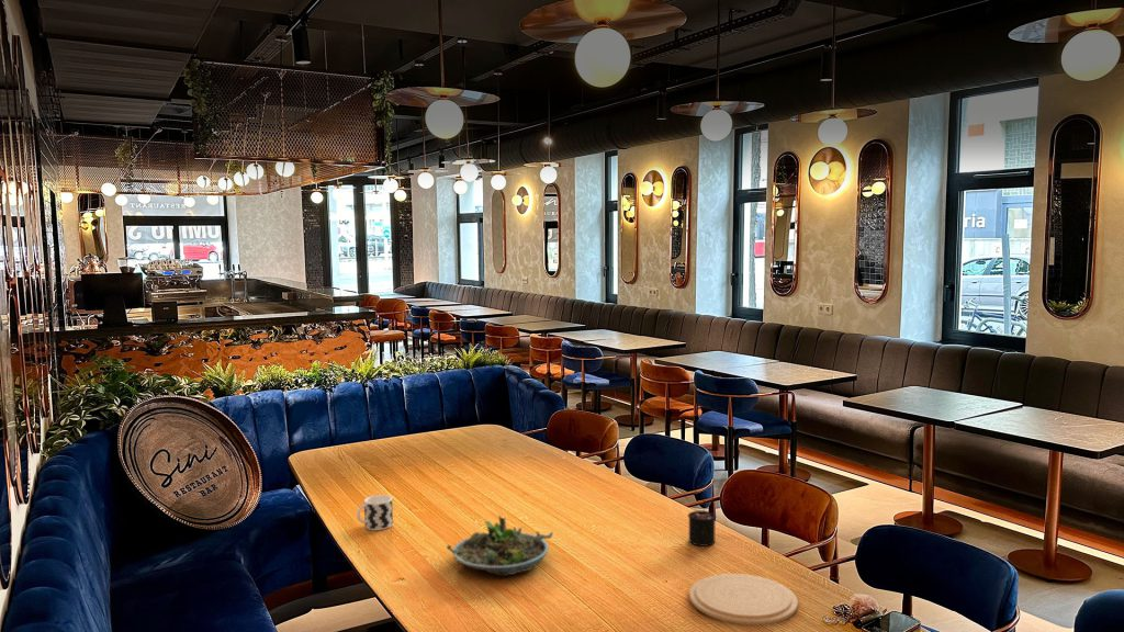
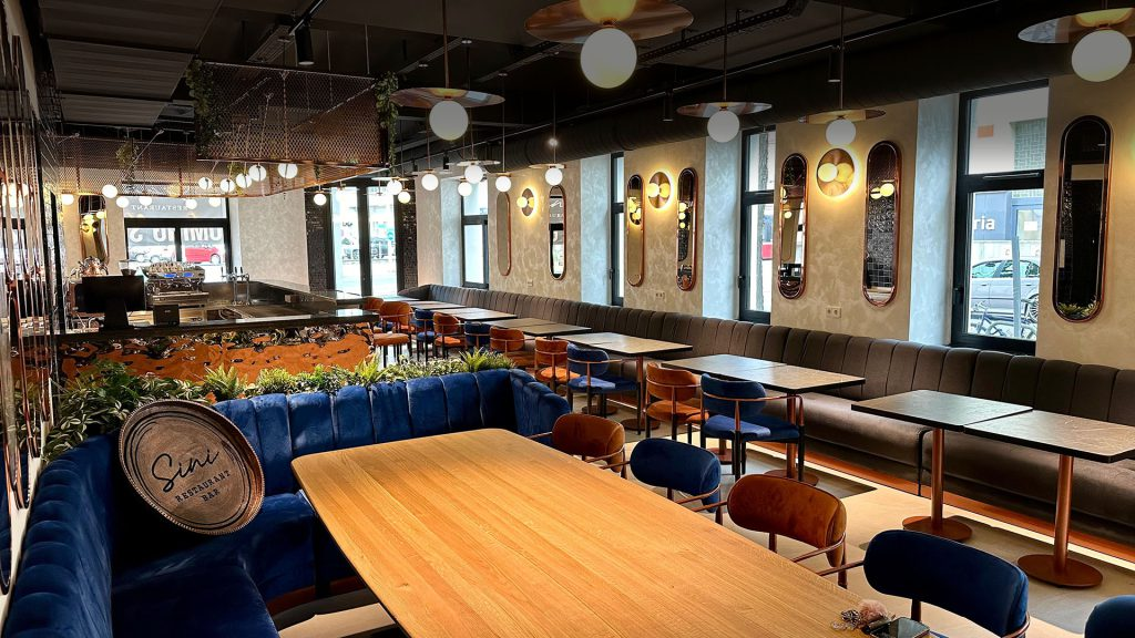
- plate (742, 596)
- succulent planter (501, 541)
- cup (374, 514)
- candle (701, 521)
